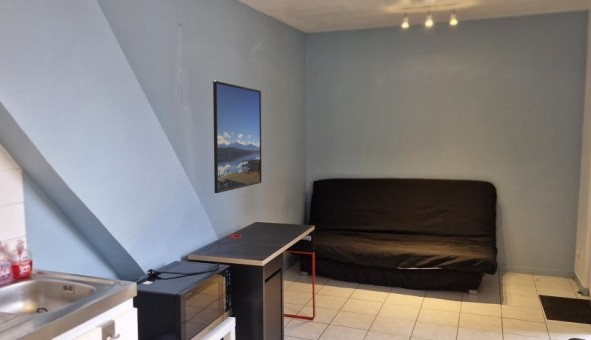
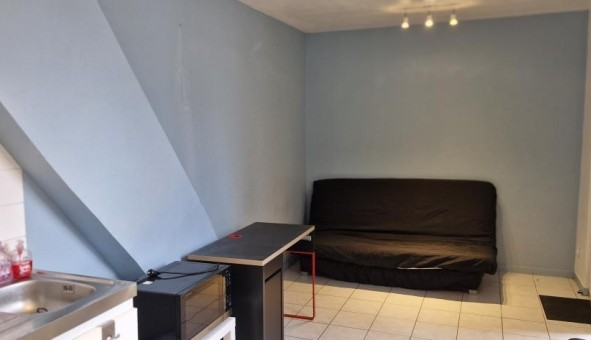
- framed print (239, 137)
